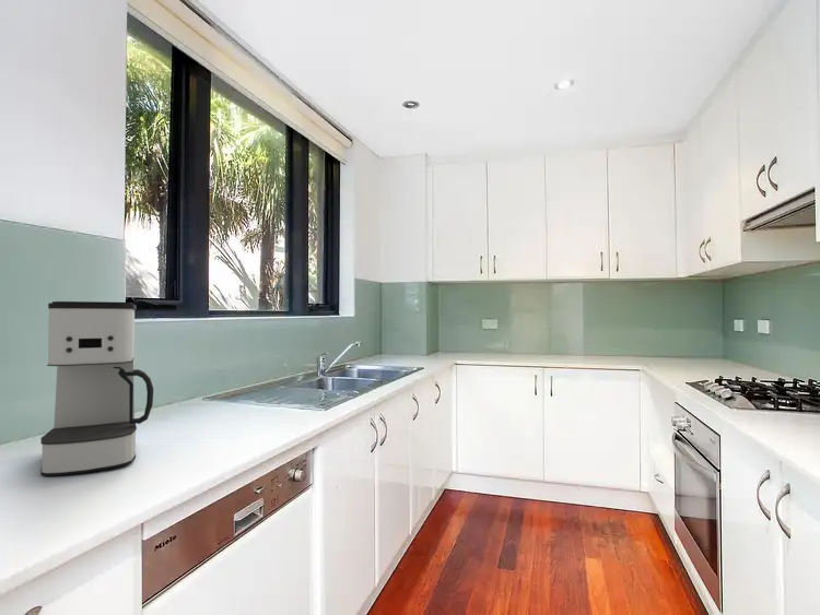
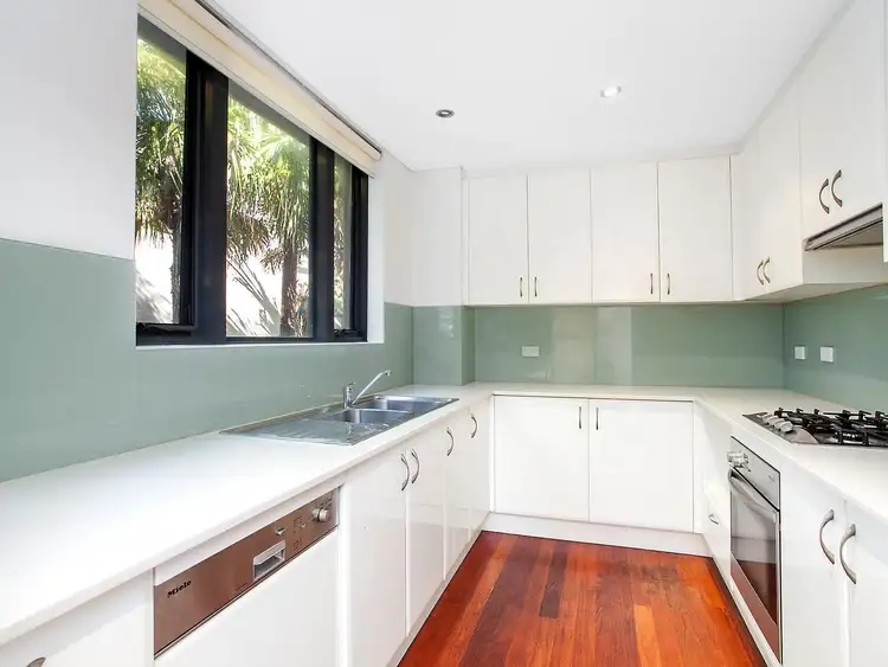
- coffee maker (102, 379)
